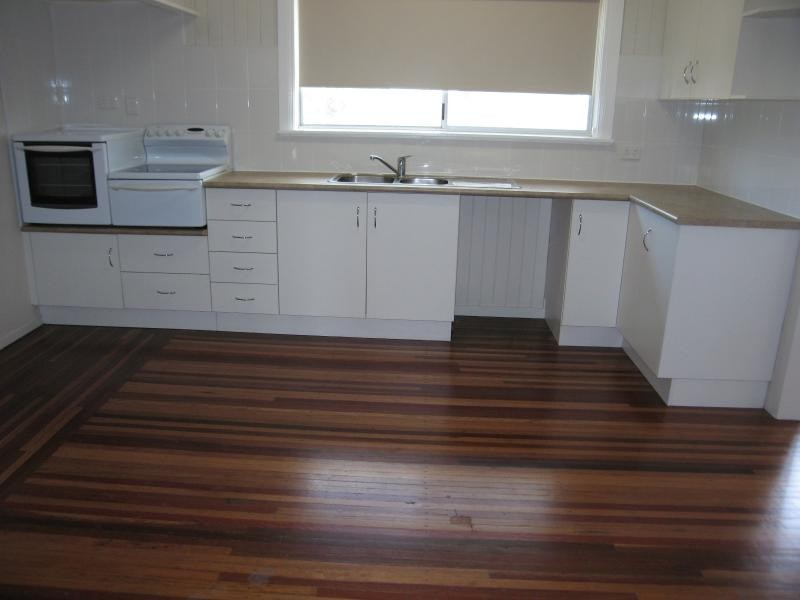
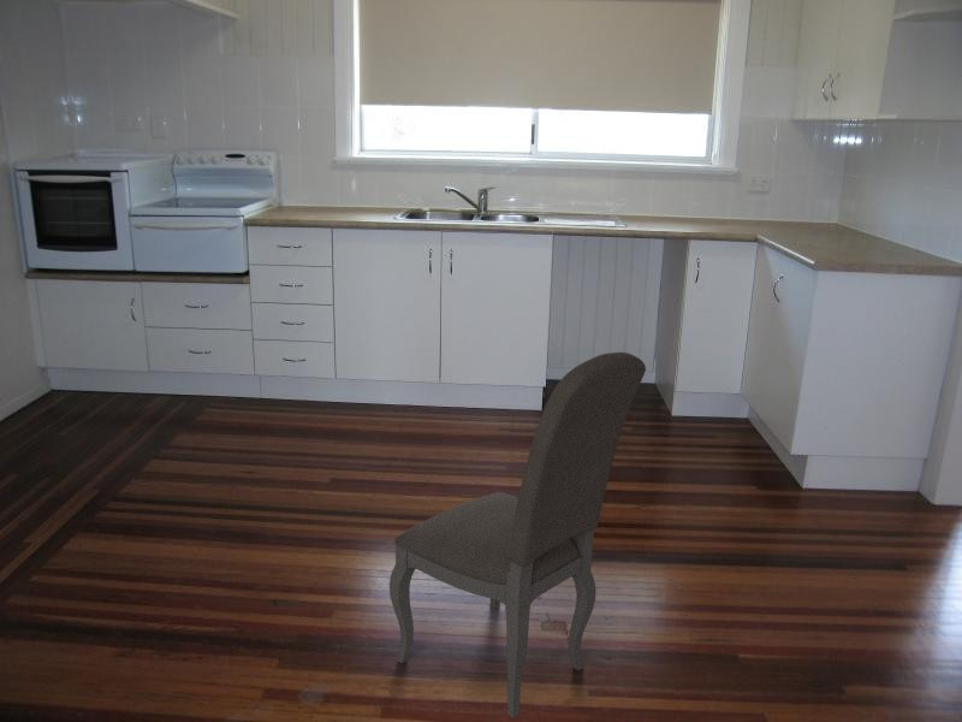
+ dining chair (506, 507)
